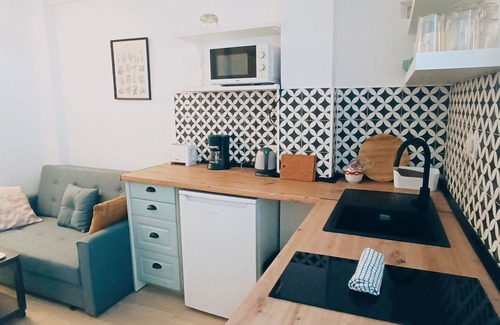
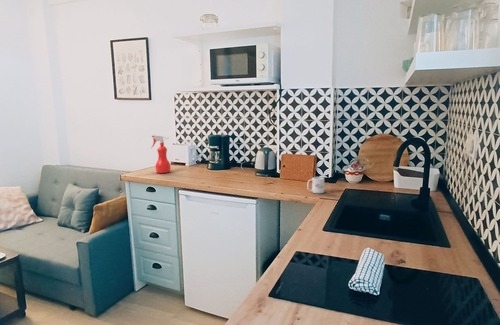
+ spray bottle (160, 153)
+ mug (315, 185)
